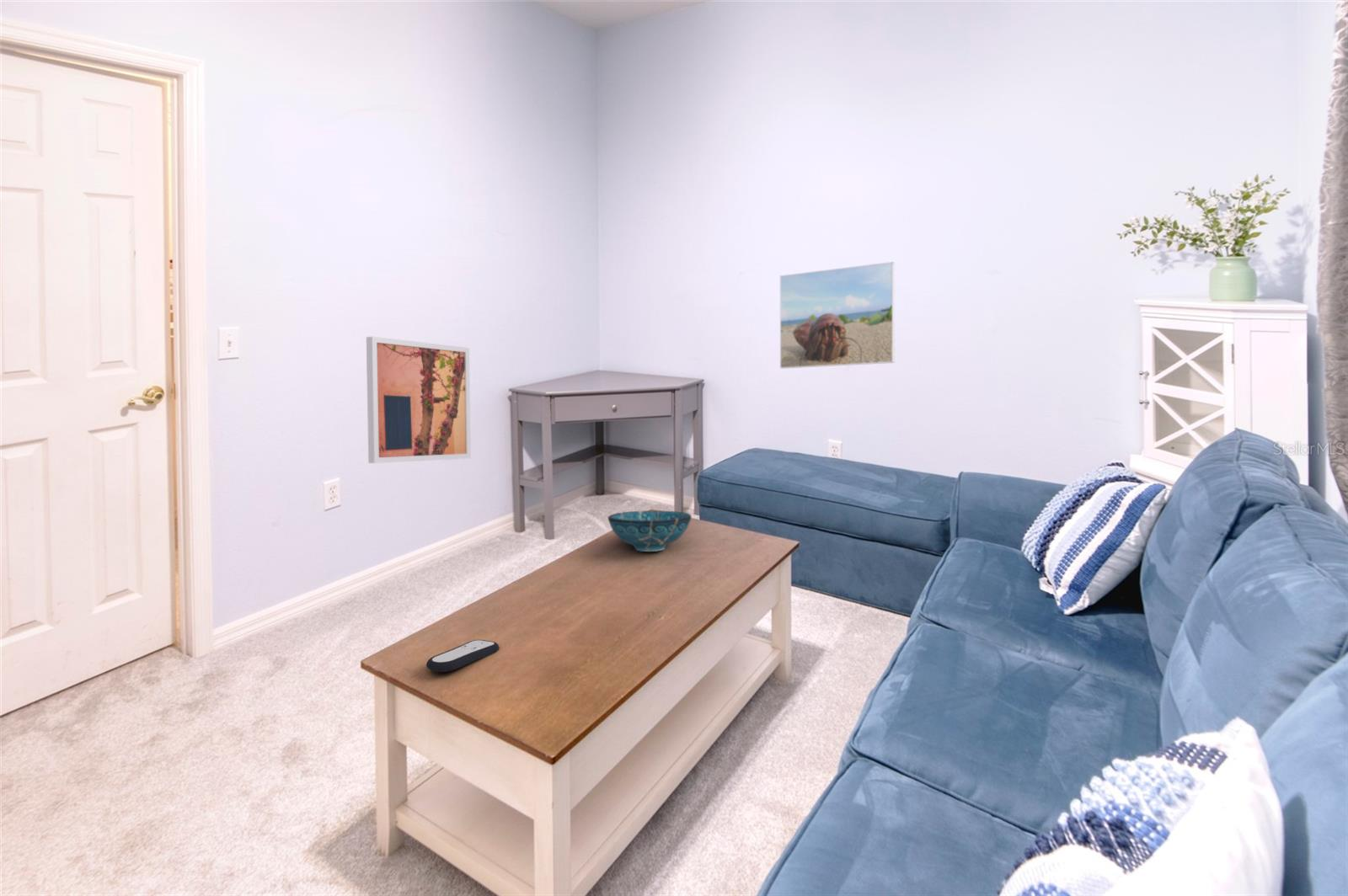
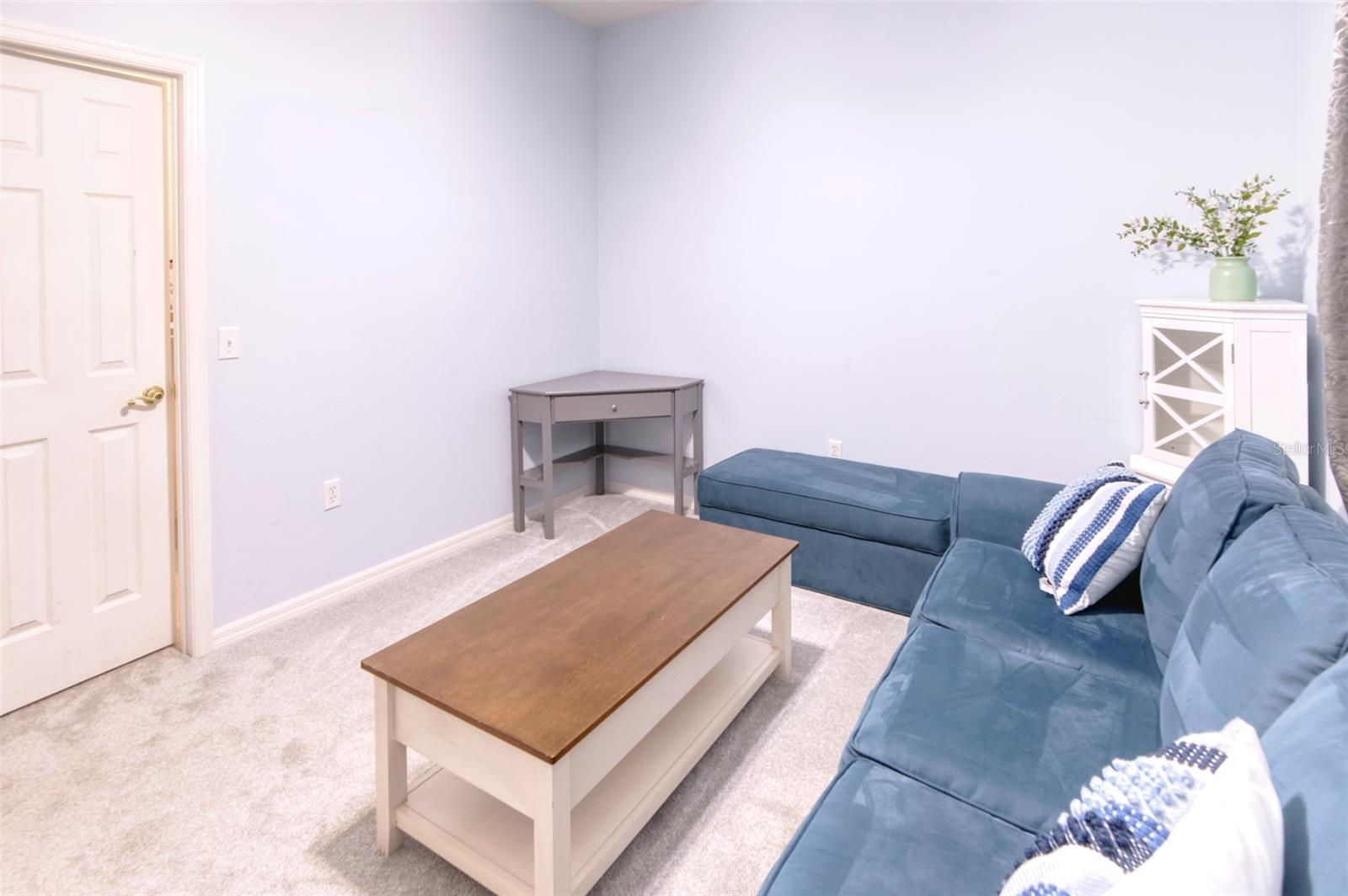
- decorative bowl (650, 531)
- remote control (463, 654)
- wall art (421, 402)
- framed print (835, 317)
